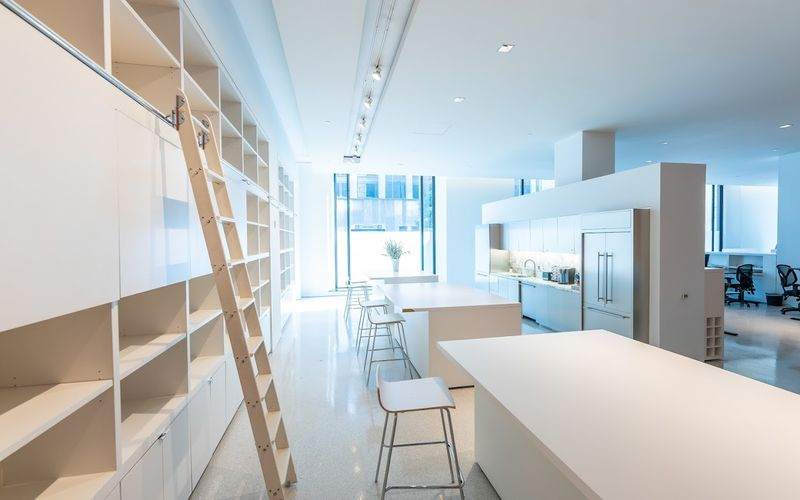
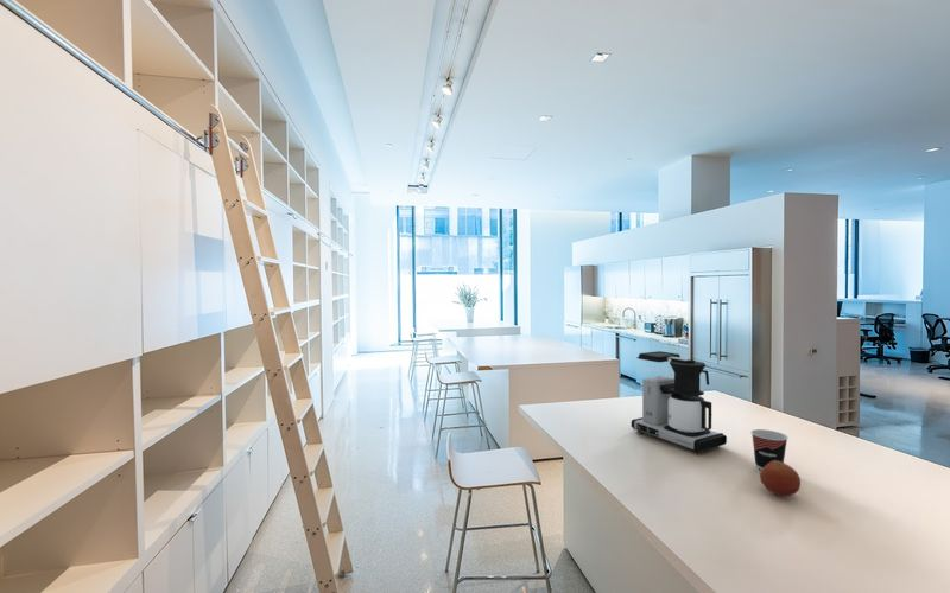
+ cup (768, 451)
+ coffee maker (676, 397)
+ fruit (779, 478)
